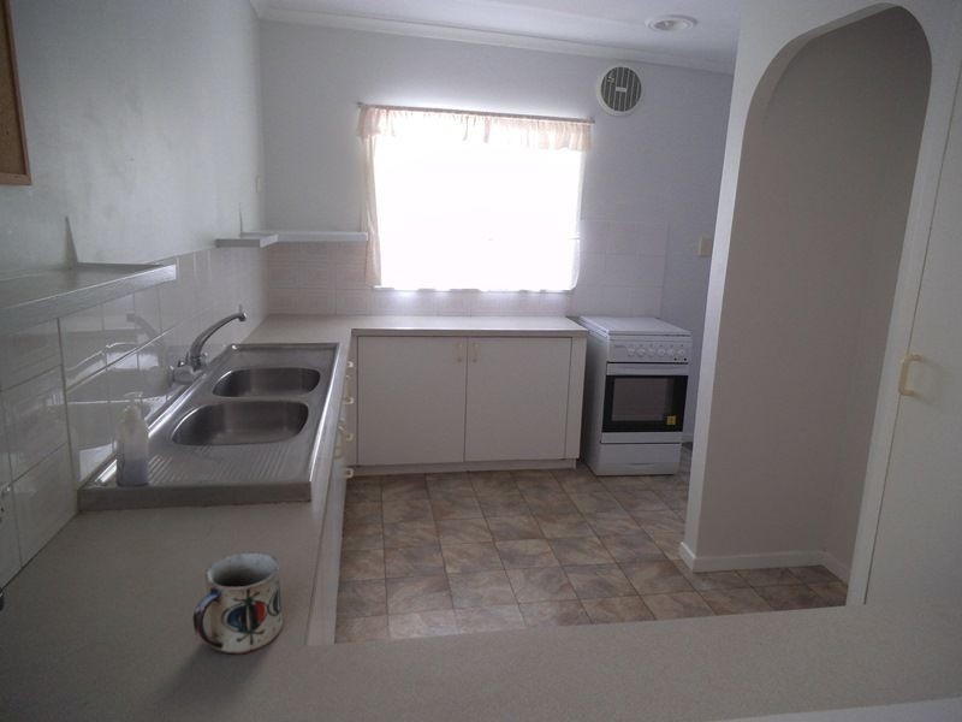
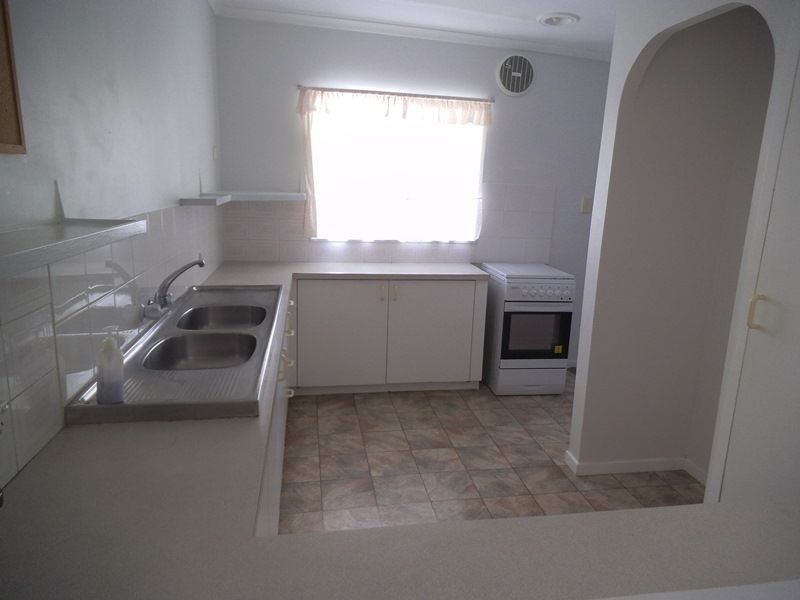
- mug (240, 603)
